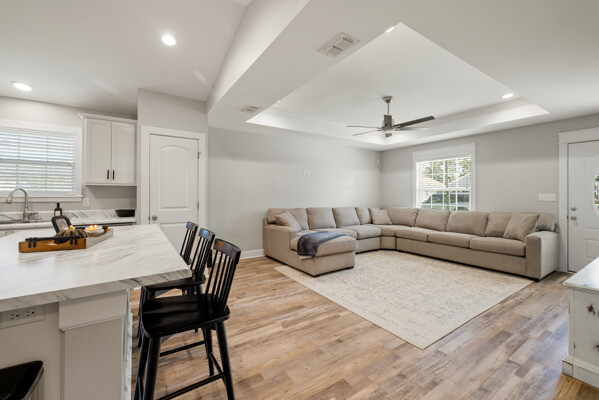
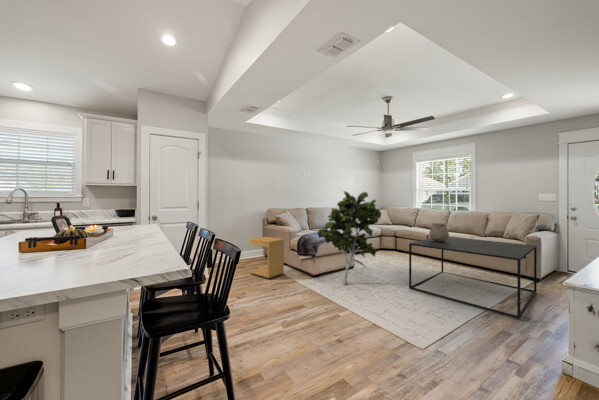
+ ceramic pot (438, 232)
+ coffee table (469, 277)
+ indoor plant (347, 236)
+ side table (268, 256)
